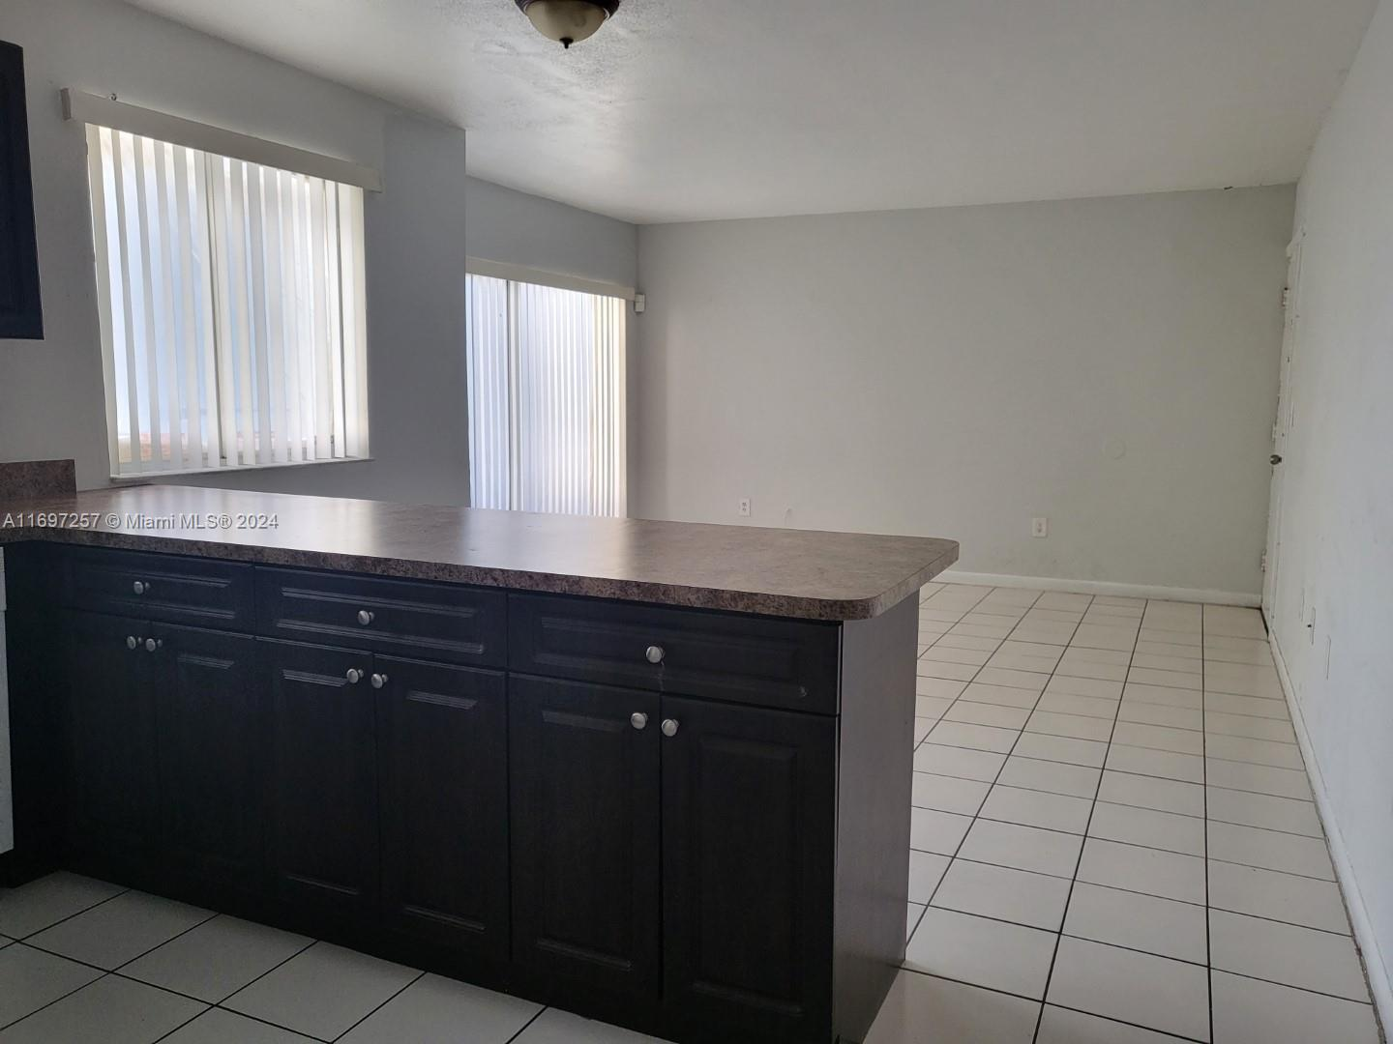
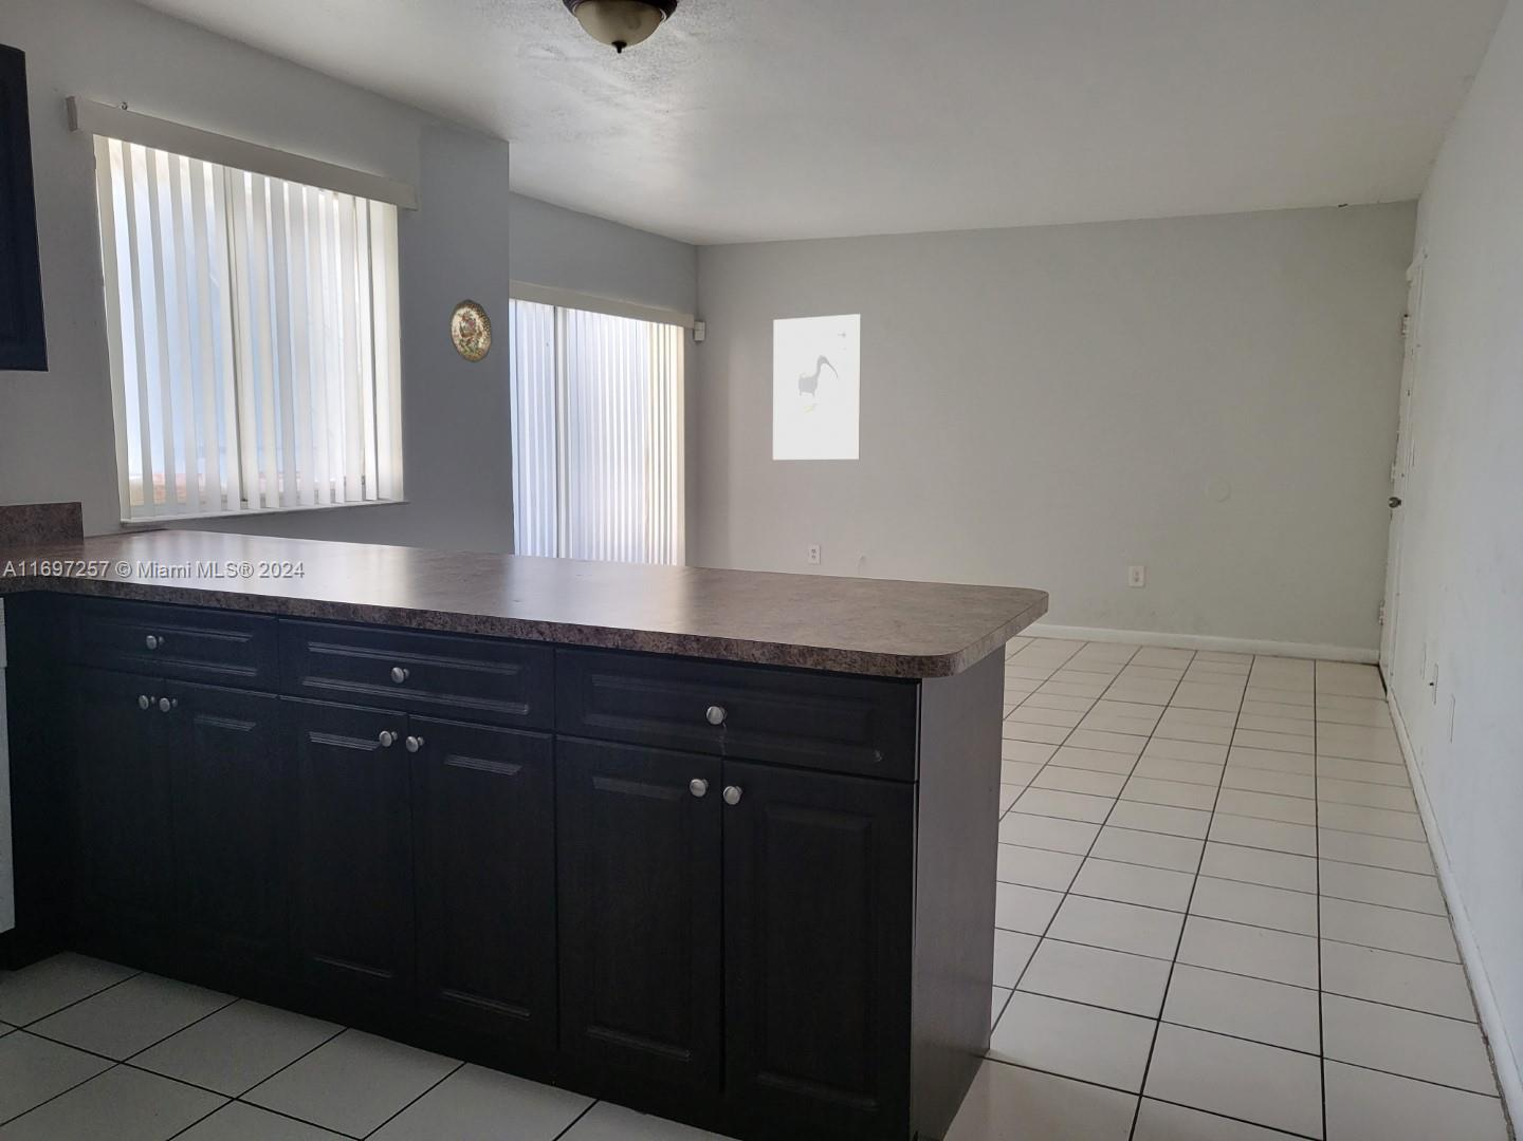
+ decorative plate (469, 331)
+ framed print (815, 388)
